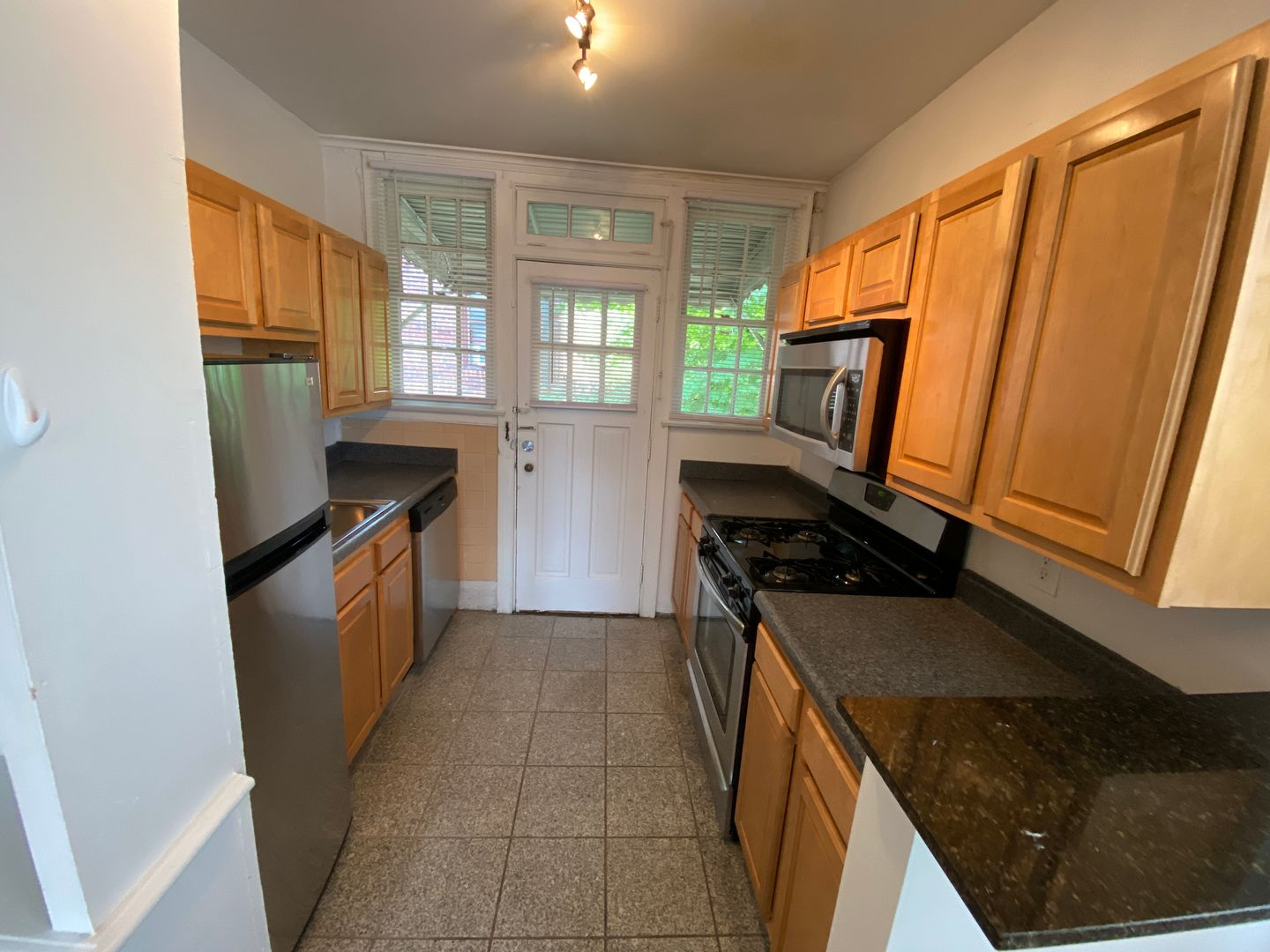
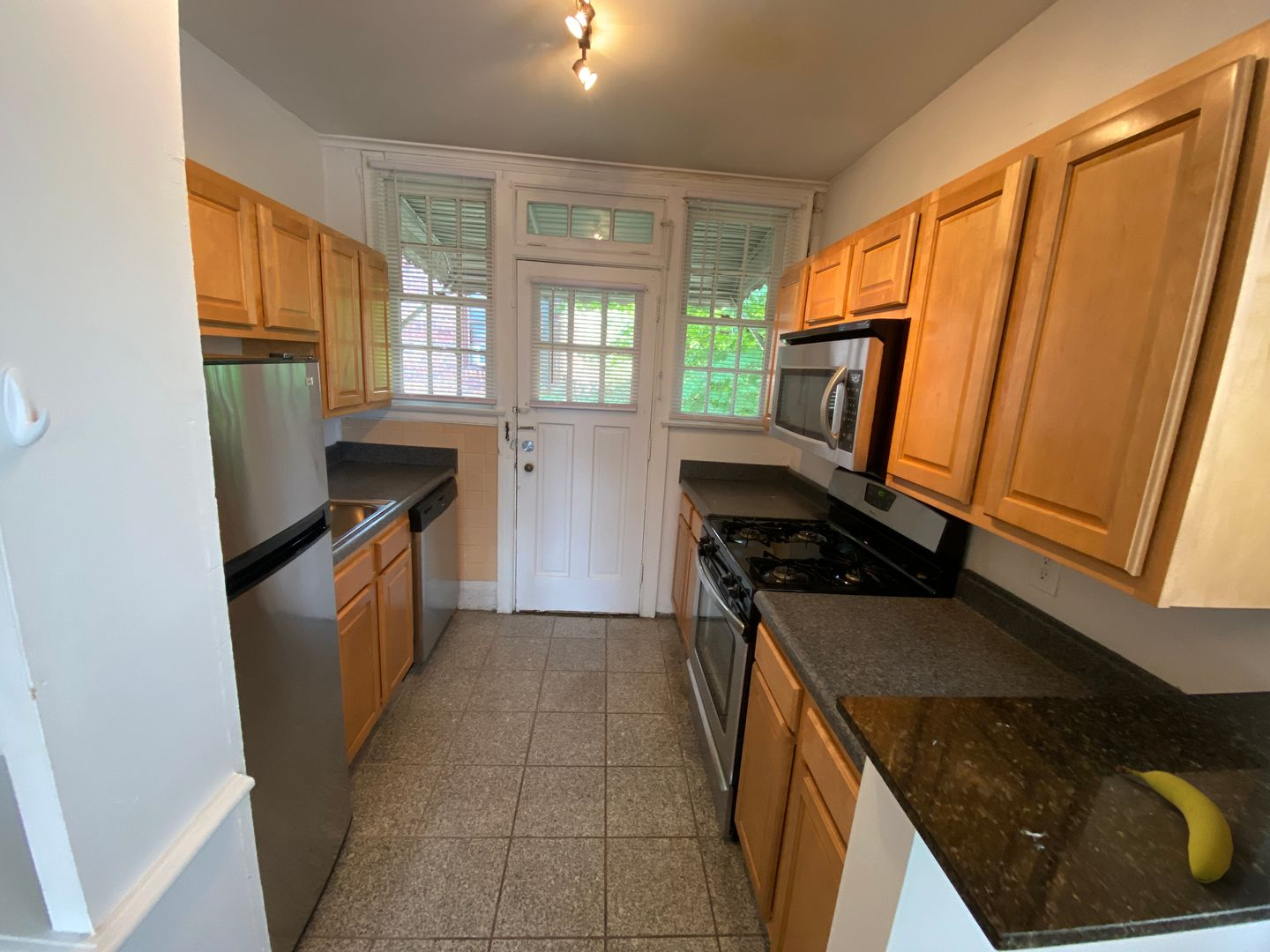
+ fruit (1184, 814)
